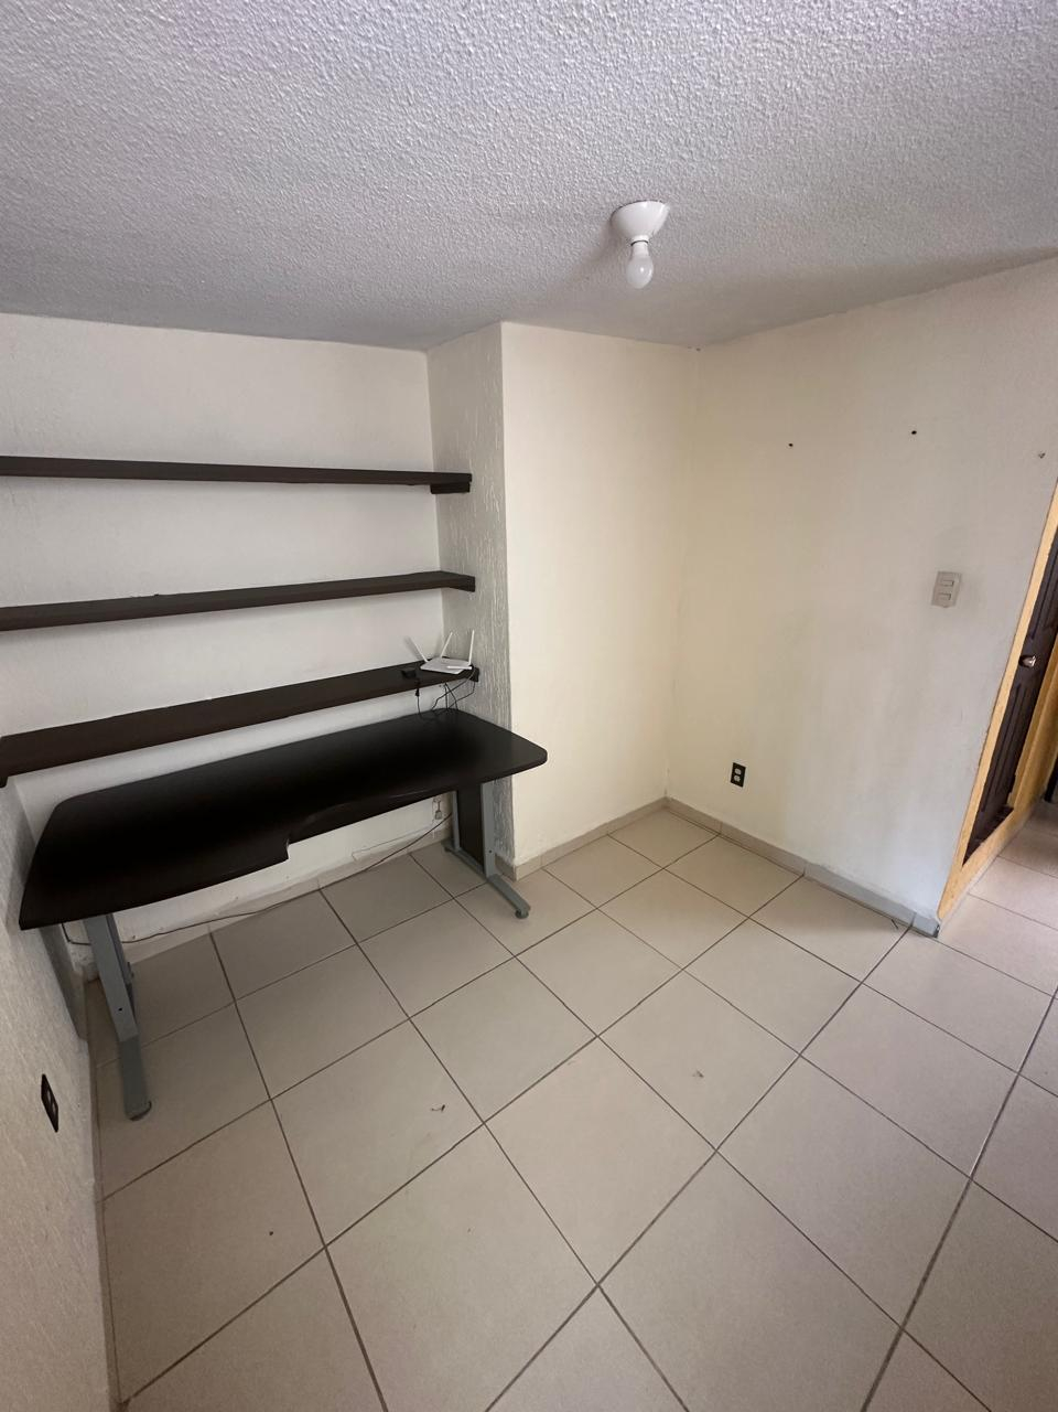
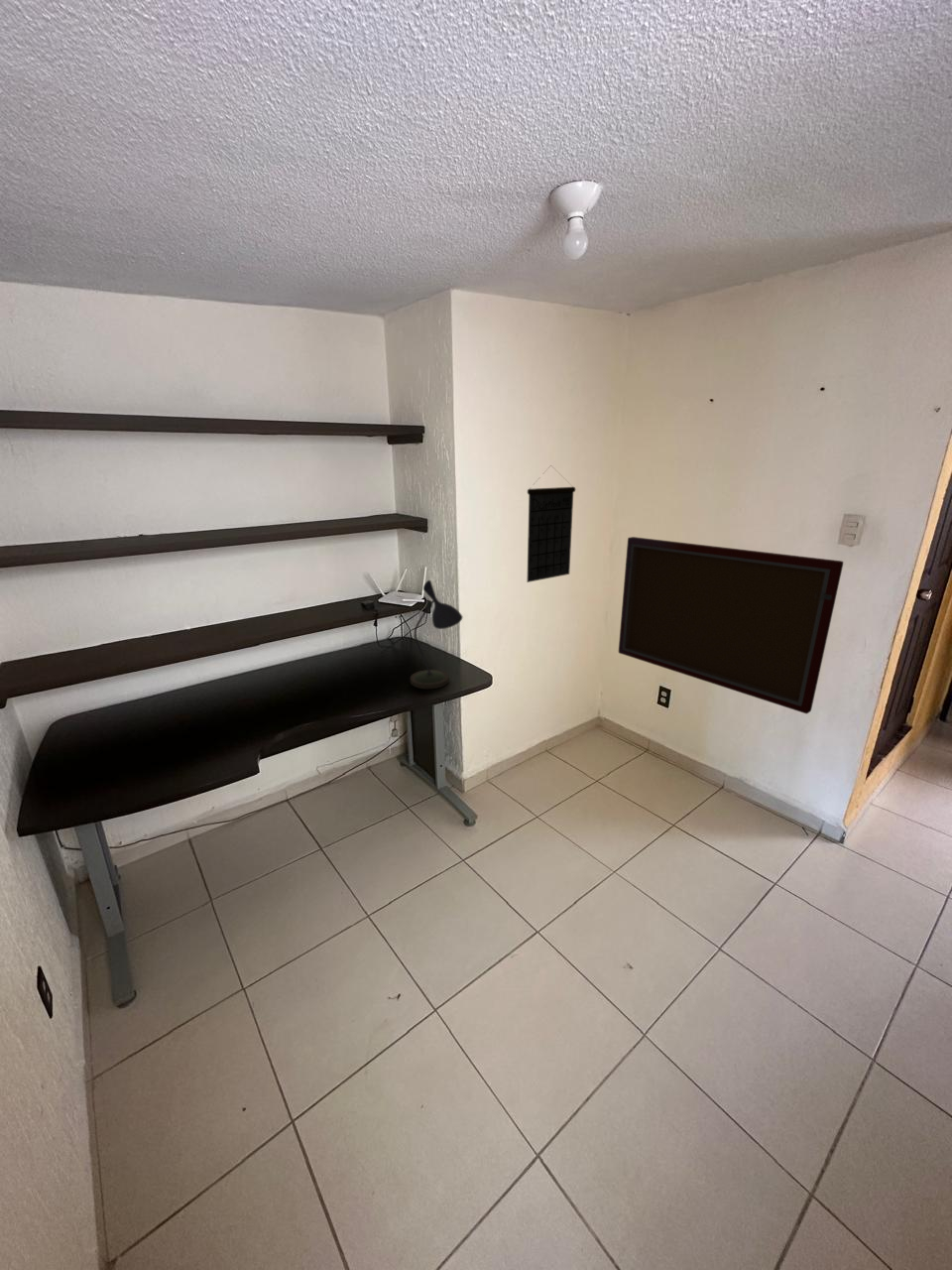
+ calendar (550, 523)
+ desk lamp (437, 628)
+ wall art (709, 615)
